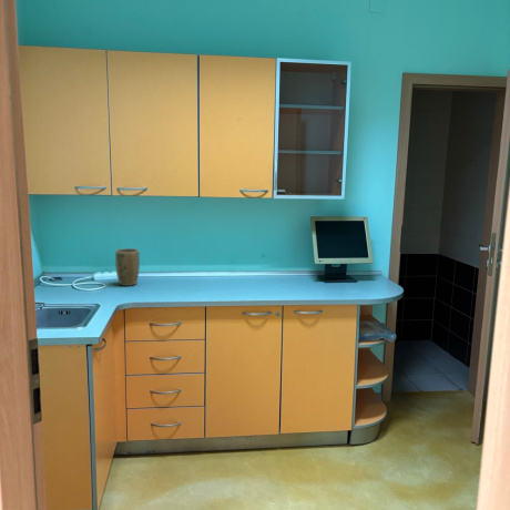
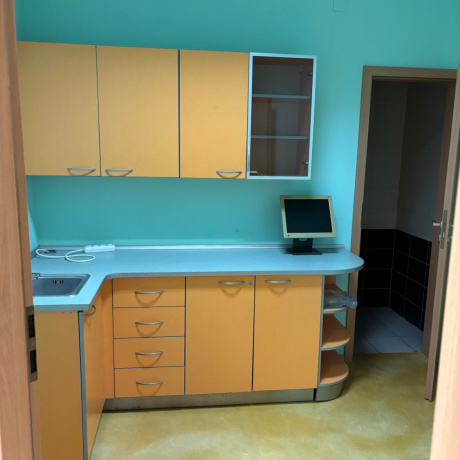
- plant pot (128, 267)
